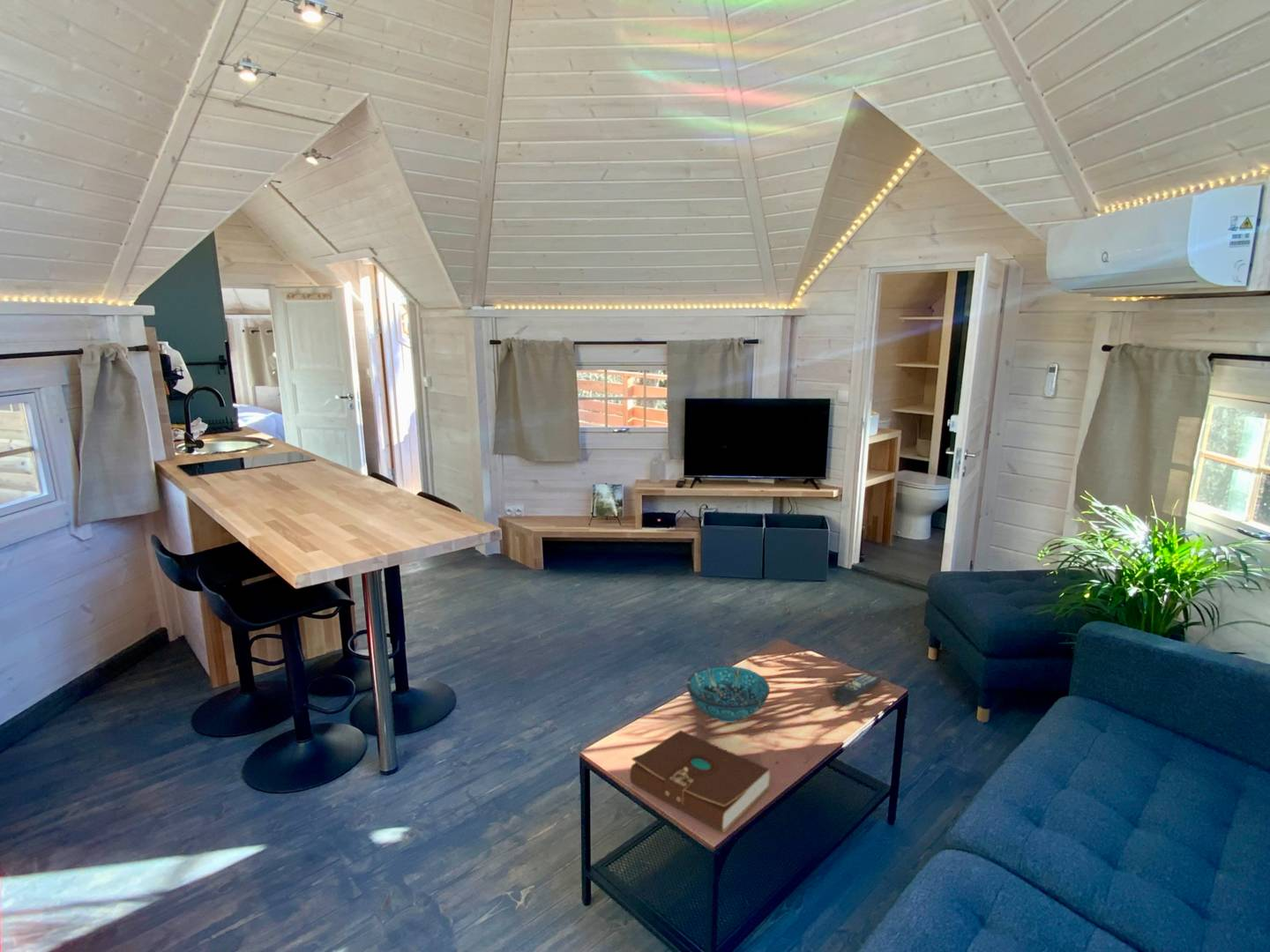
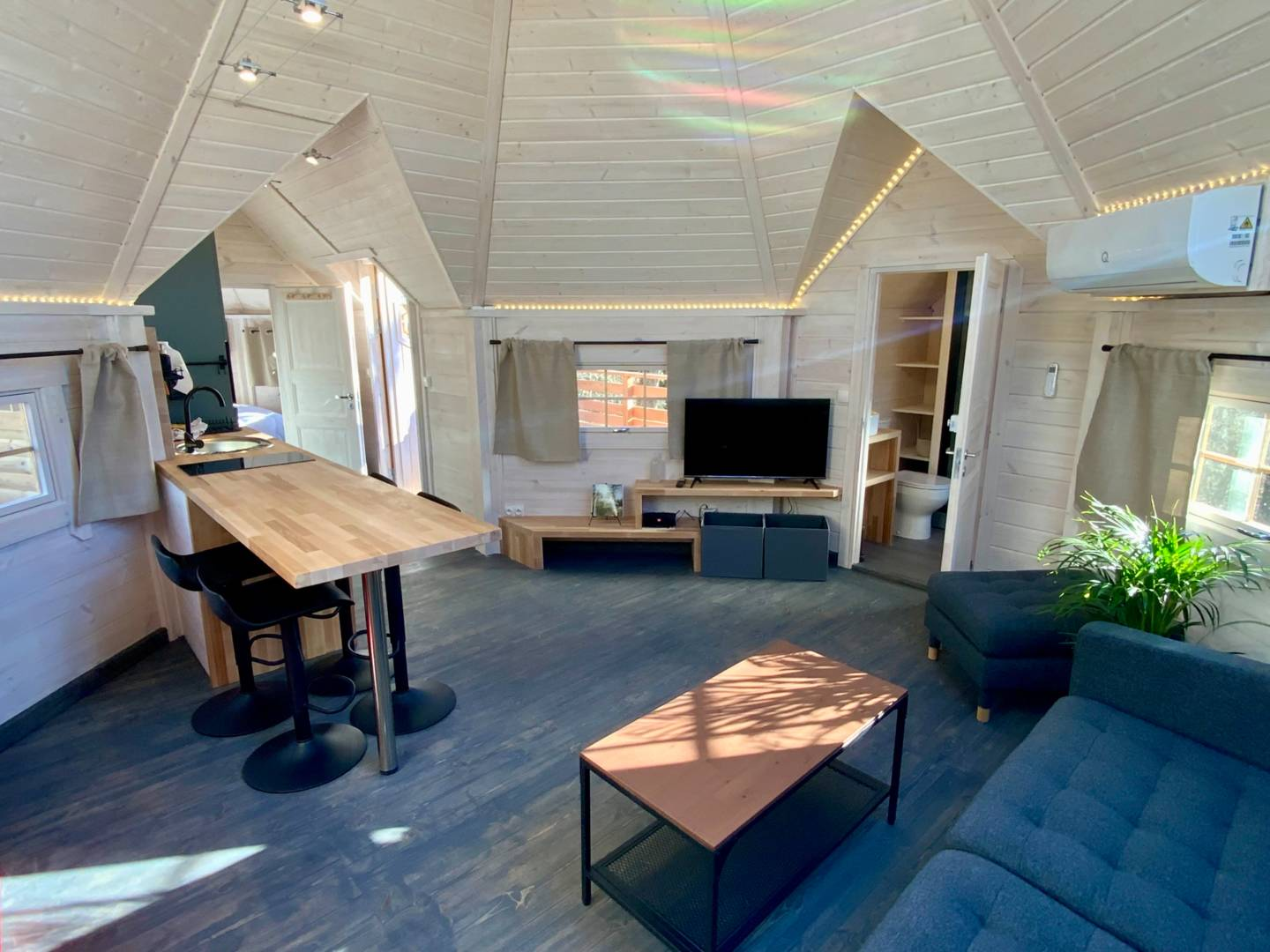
- book (699, 772)
- remote control (857, 687)
- decorative bowl (728, 699)
